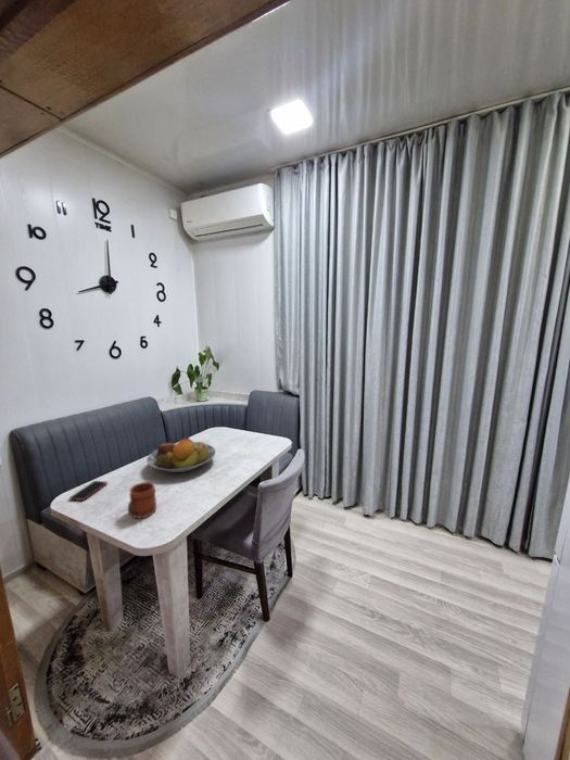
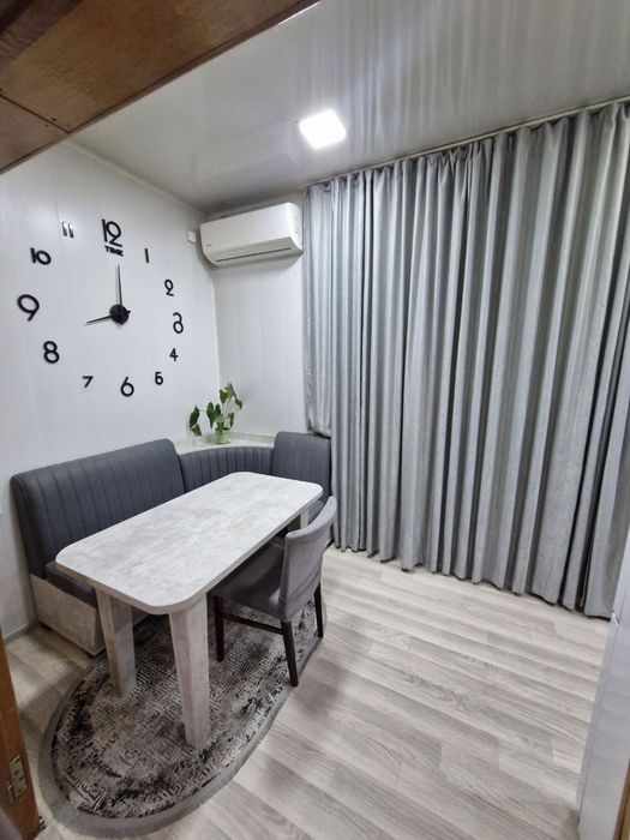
- mug (140, 501)
- smartphone (89, 490)
- fruit bowl (181, 452)
